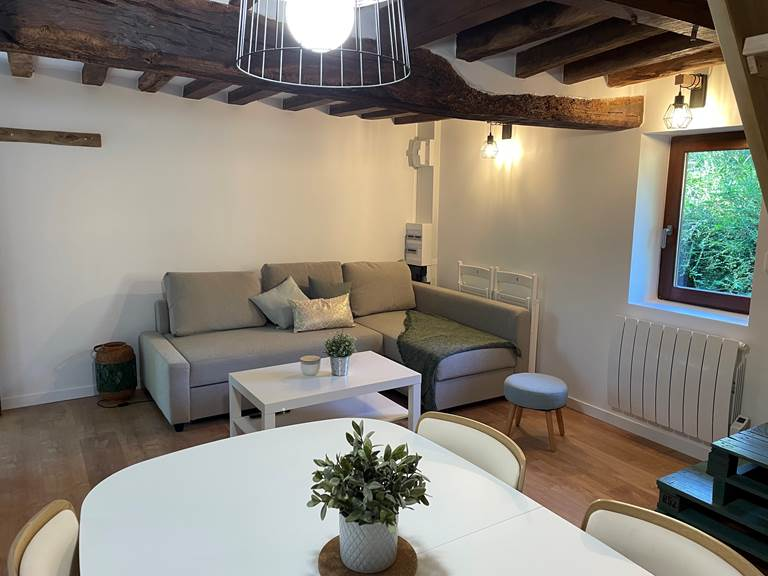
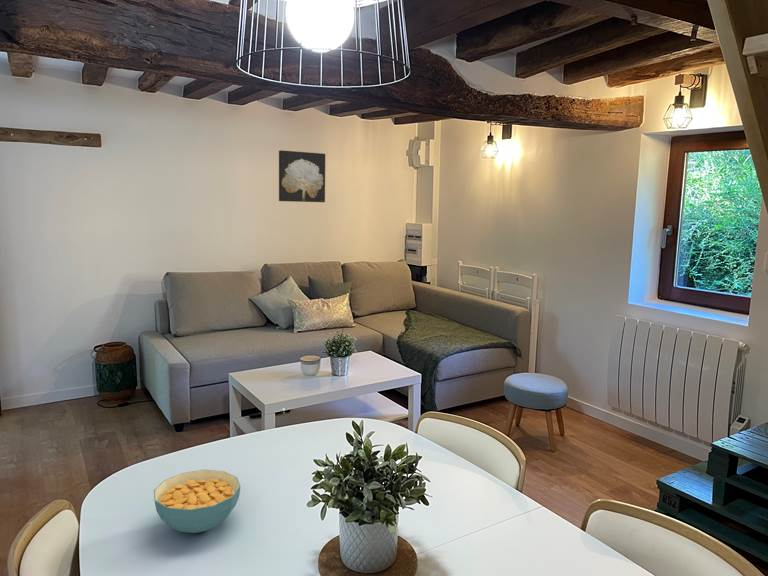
+ cereal bowl (198, 507)
+ wall art (302, 177)
